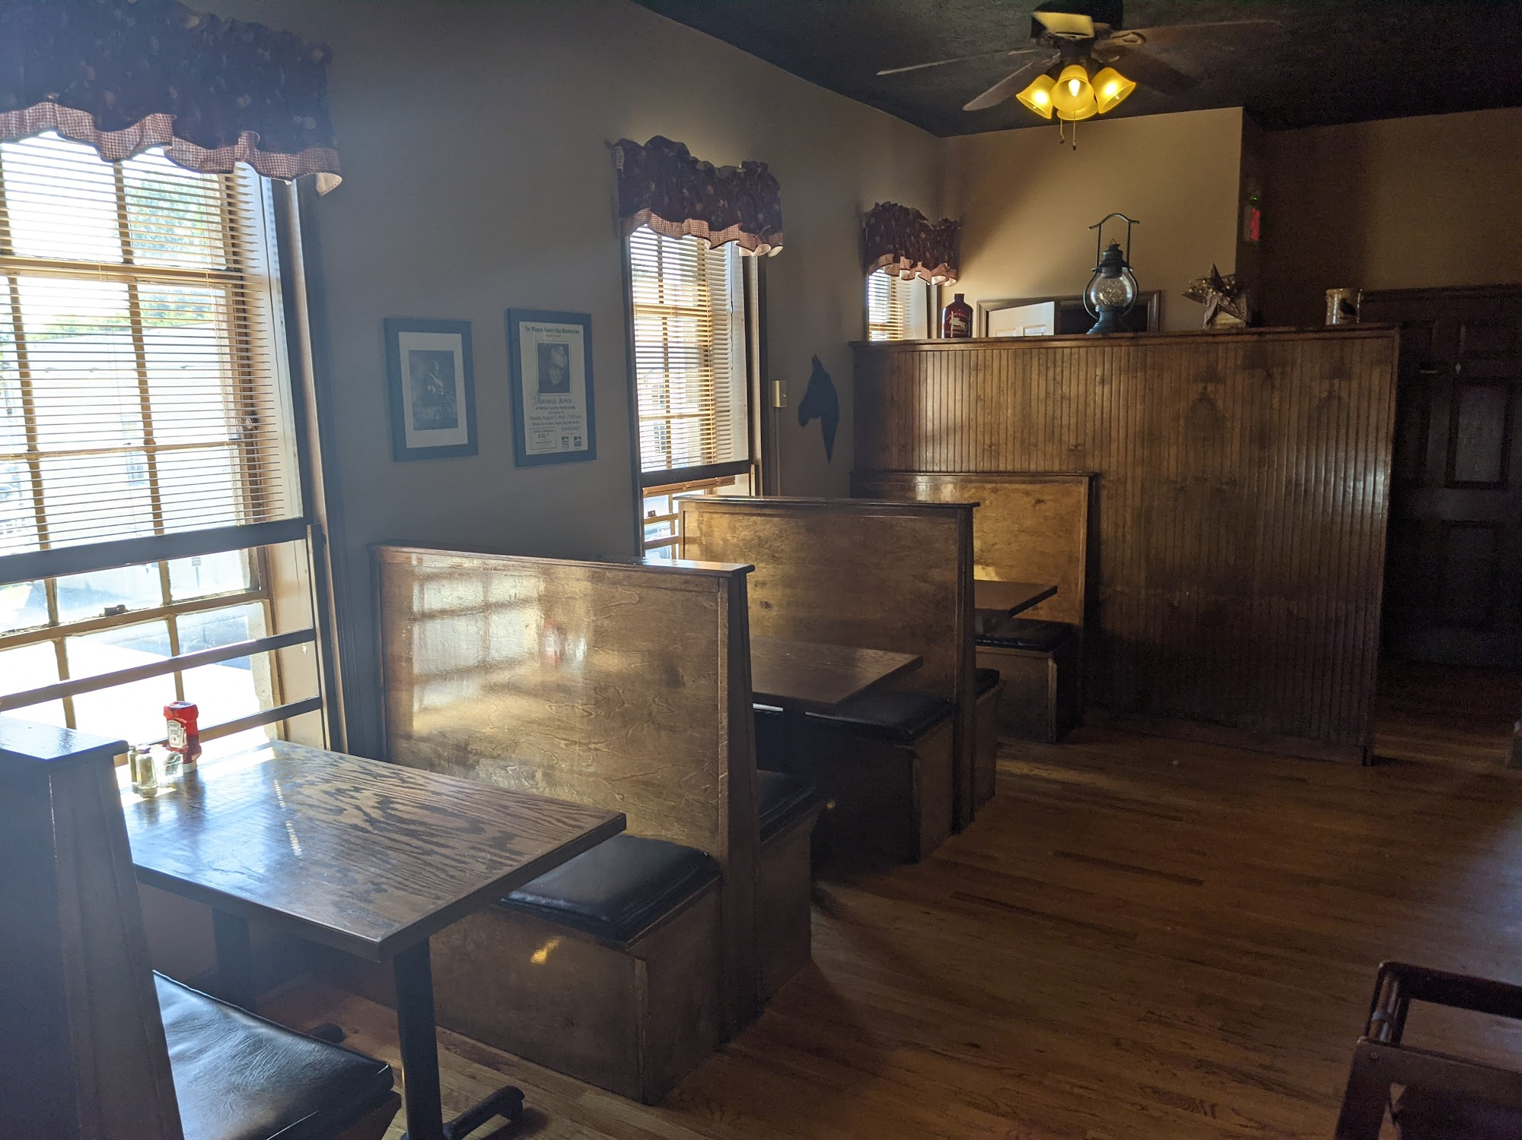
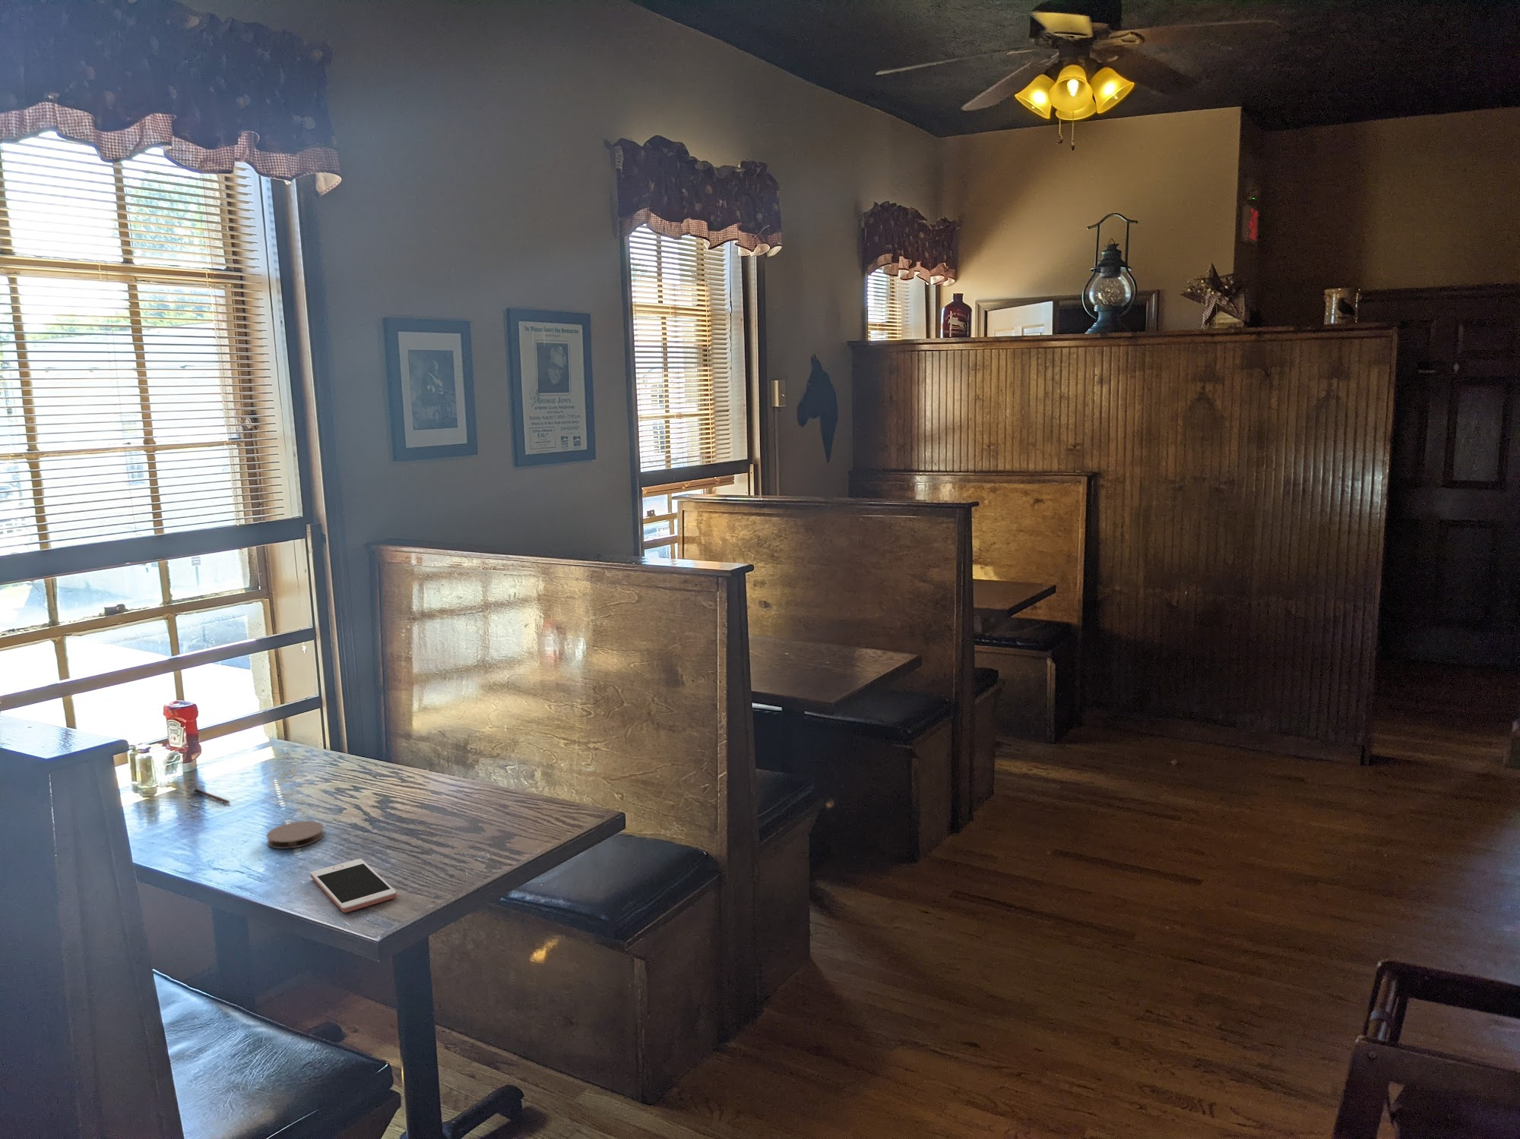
+ pen (209, 794)
+ cell phone (352, 884)
+ coaster (294, 834)
